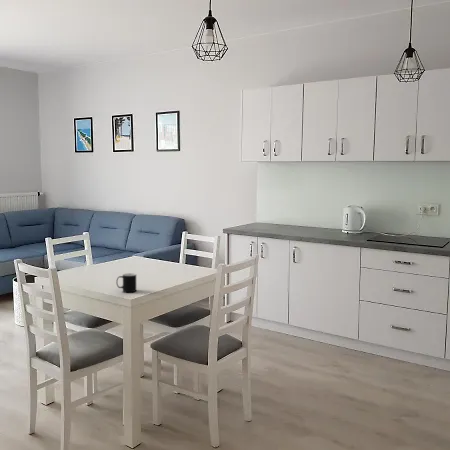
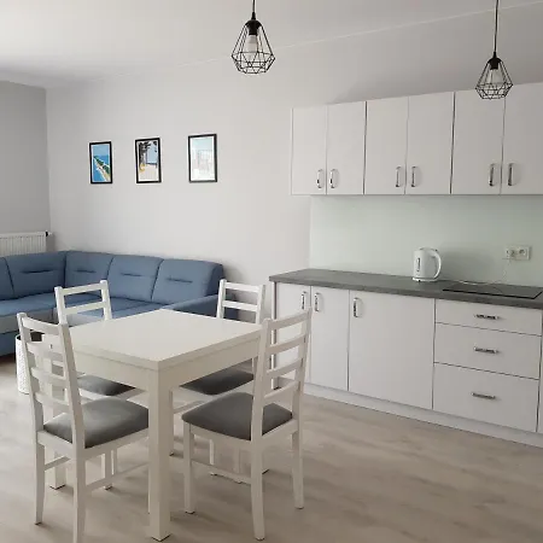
- cup (126, 282)
